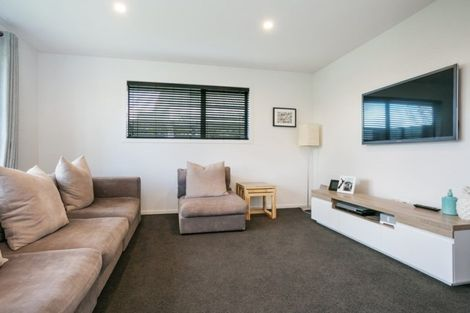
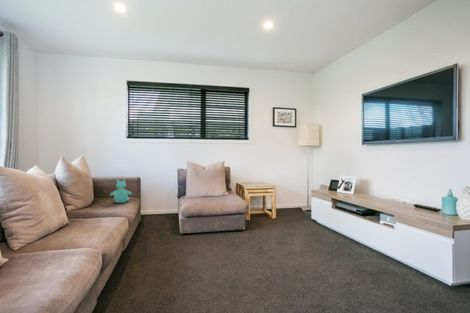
+ teddy bear (121, 190)
